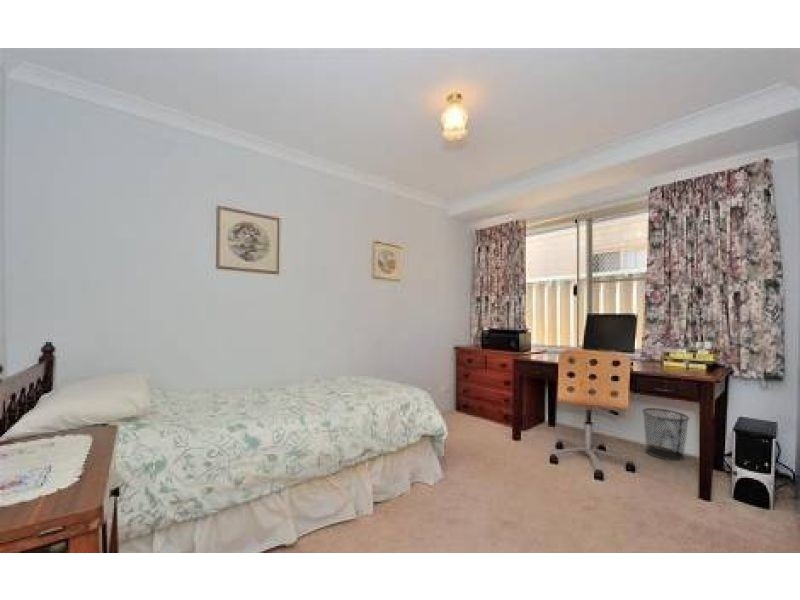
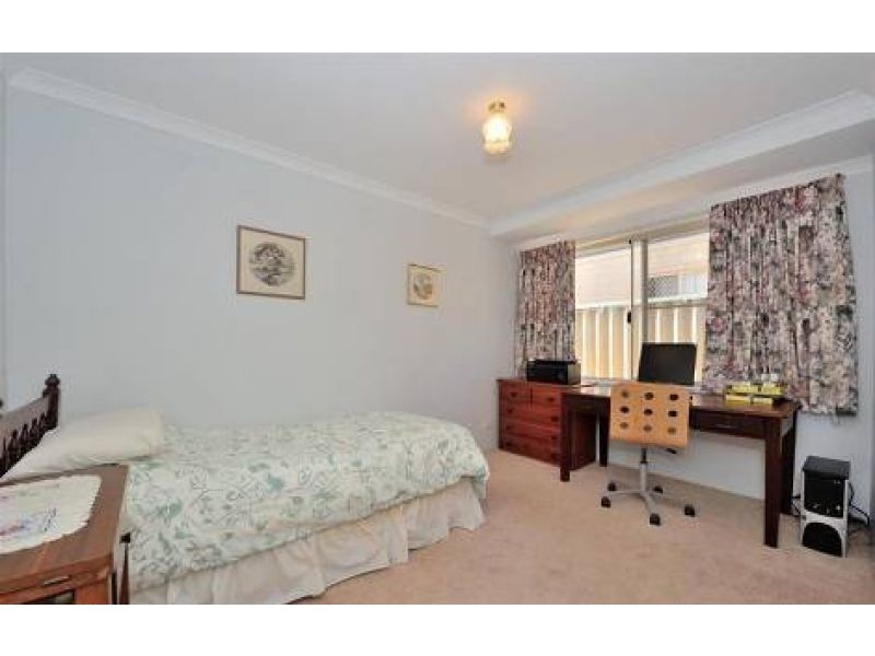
- waste bin (664, 433)
